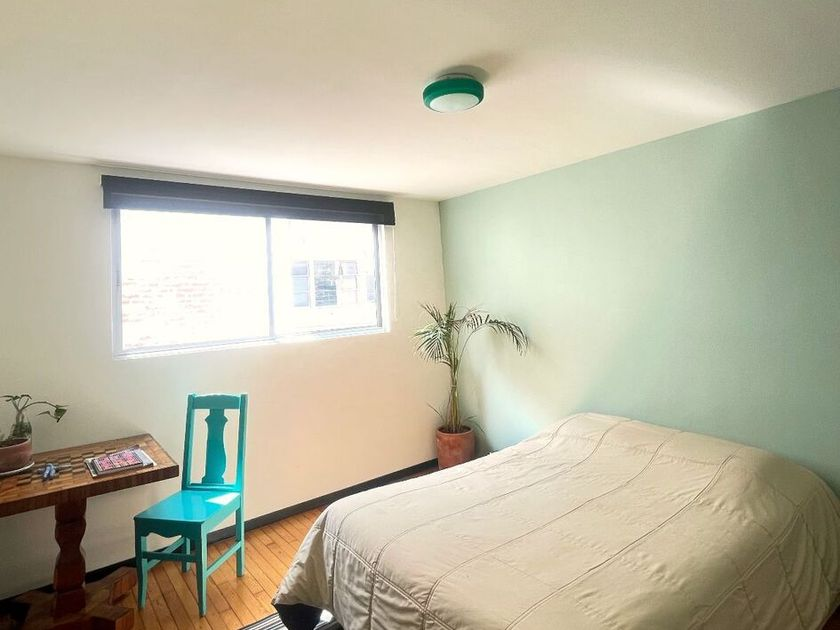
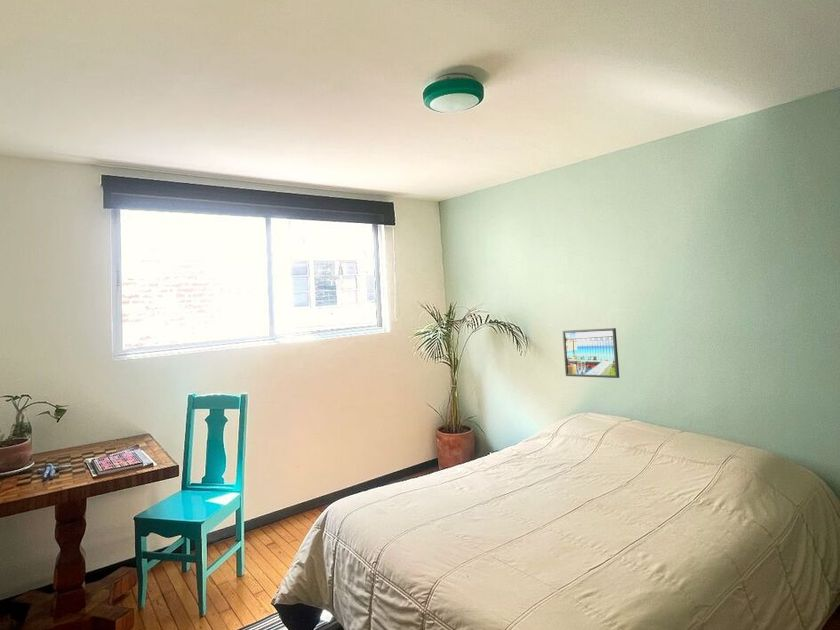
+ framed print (589, 353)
